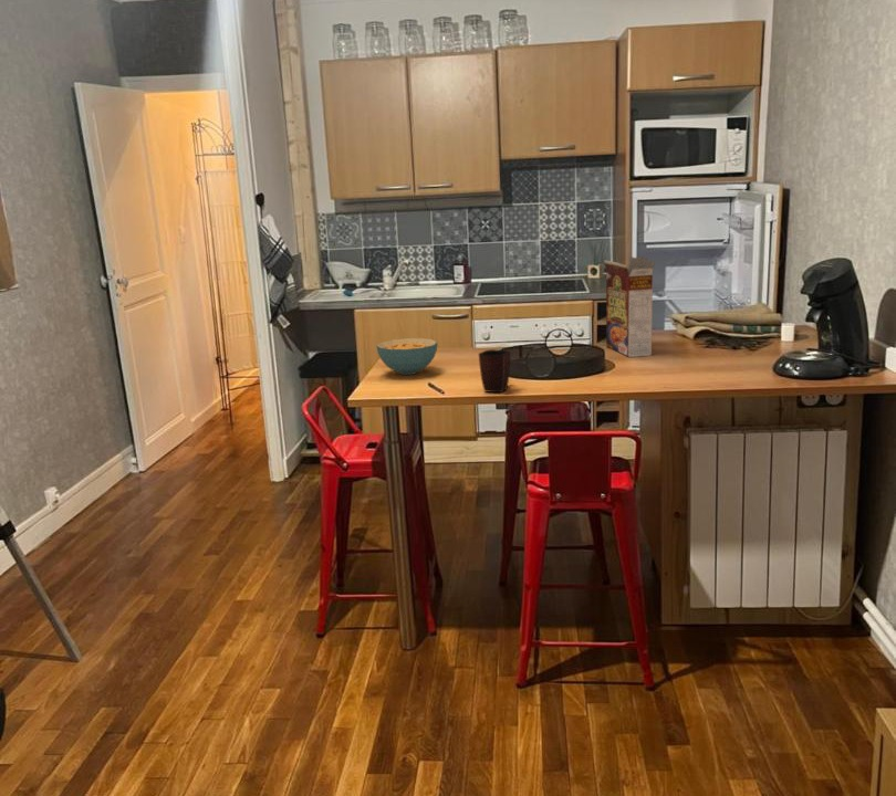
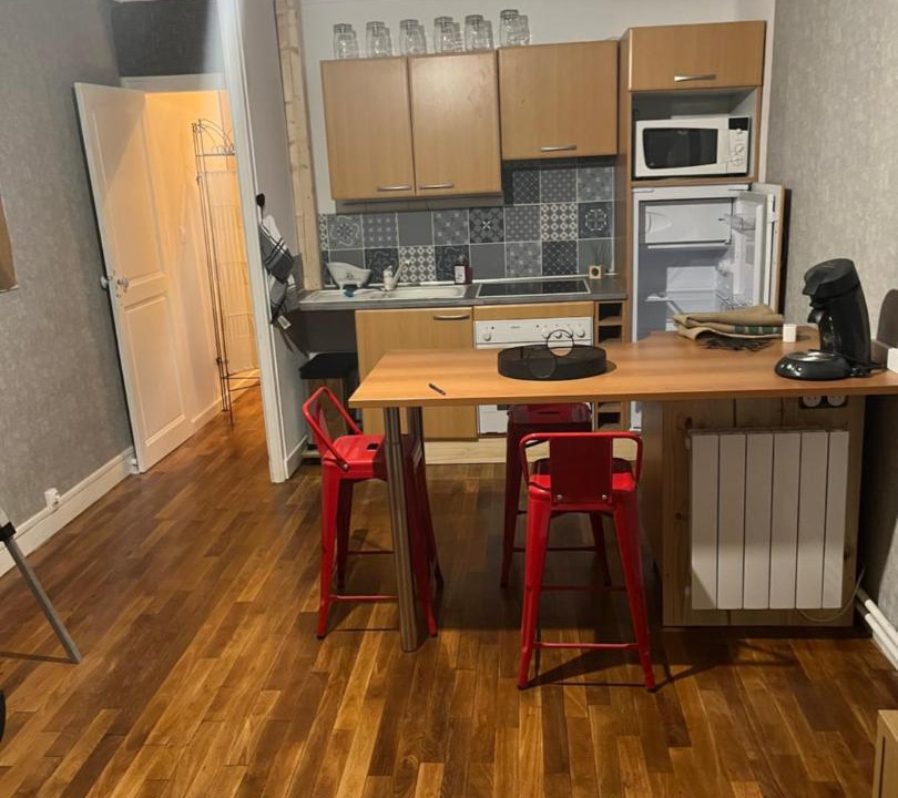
- cereal bowl (407, 358)
- cereal box (627, 304)
- mug (494, 370)
